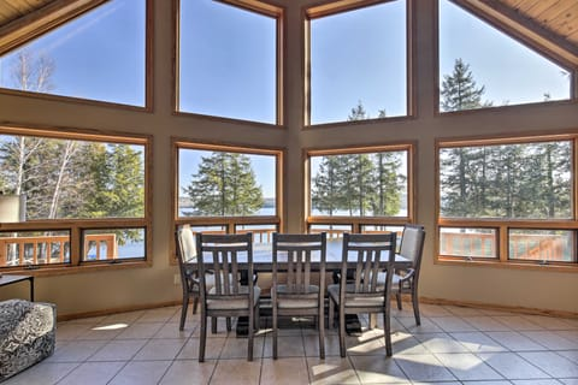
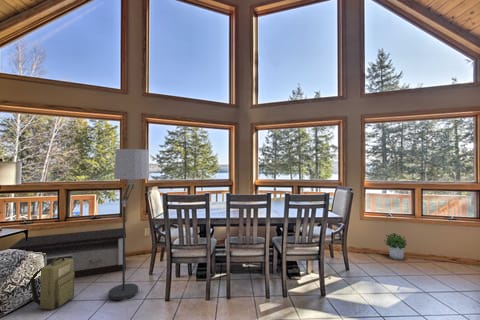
+ bench (75, 254)
+ potted plant (395, 245)
+ floor lamp (124, 226)
+ backpack (53, 280)
